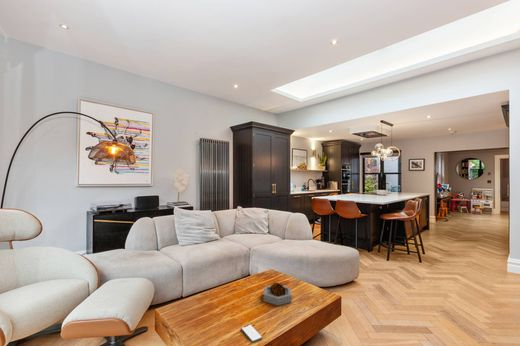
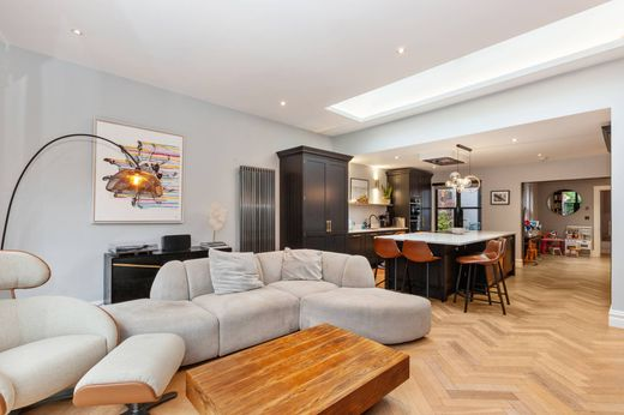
- smartphone (251, 333)
- decorative bowl (277, 290)
